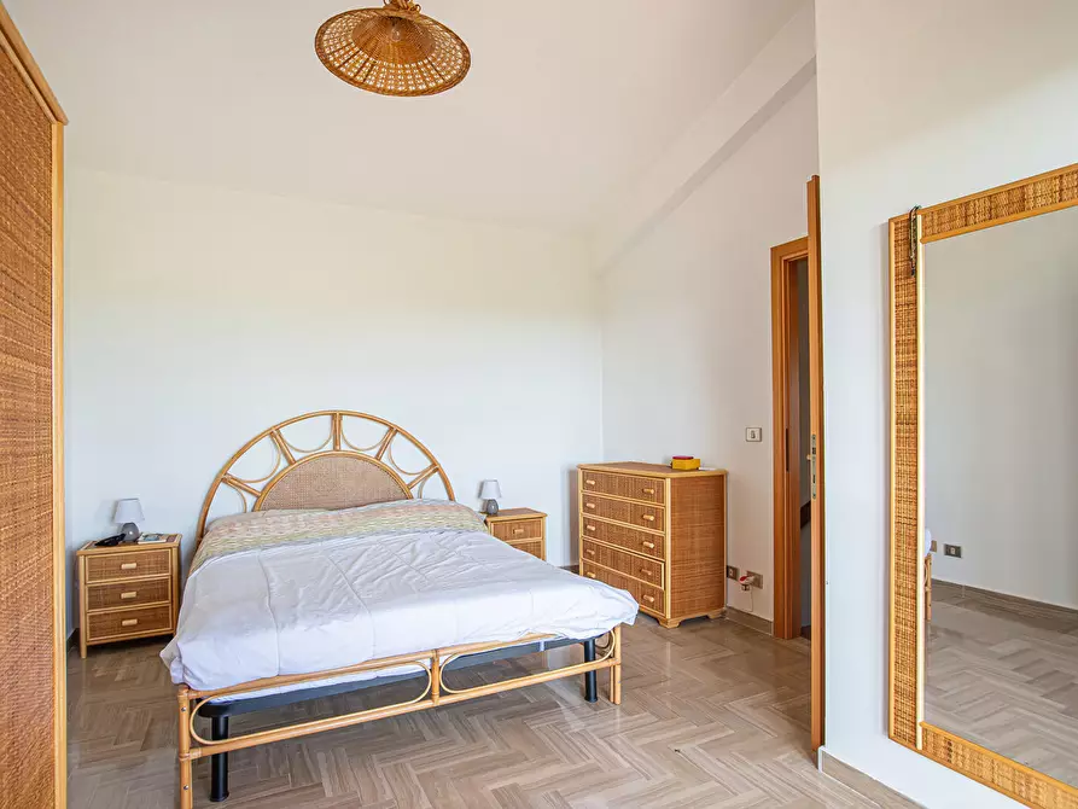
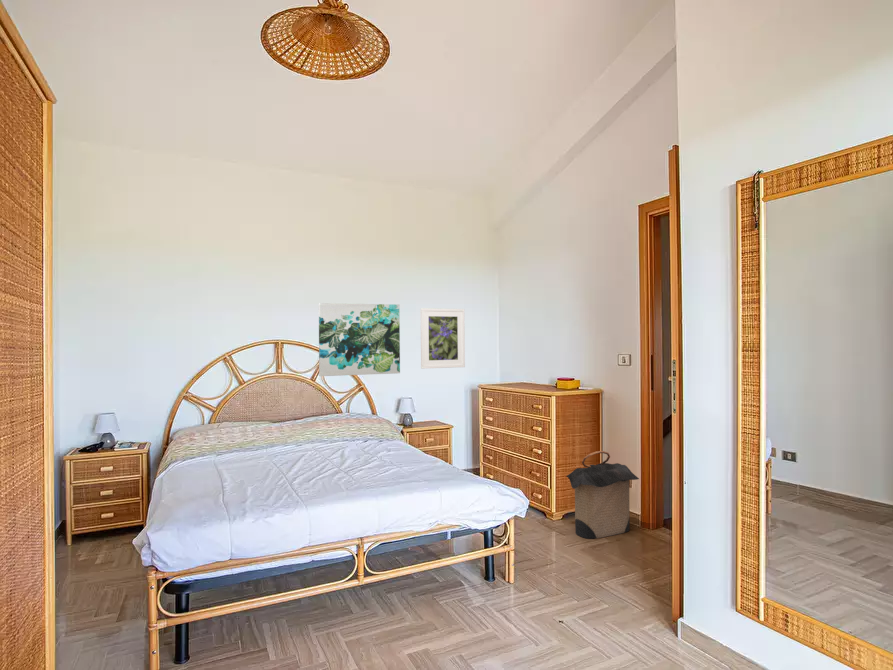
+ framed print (443, 338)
+ wall art (360, 339)
+ laundry hamper (602, 489)
